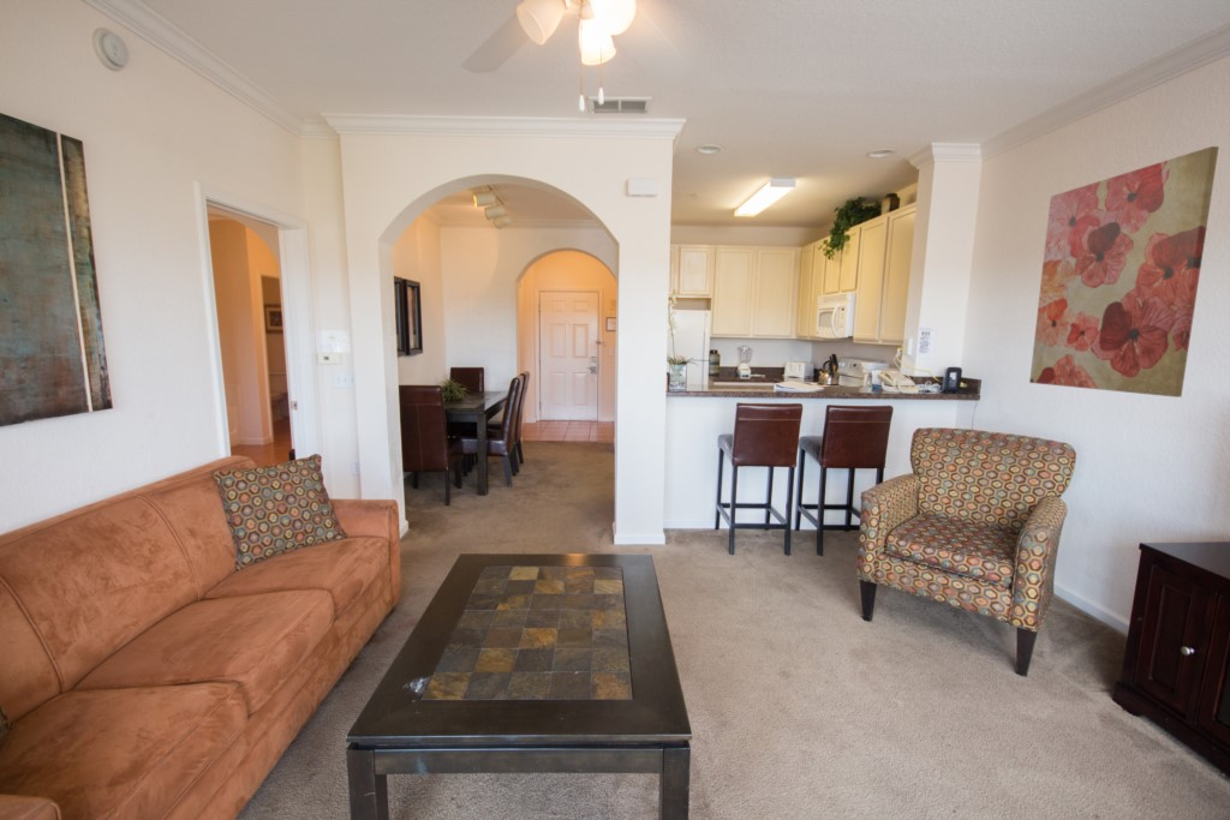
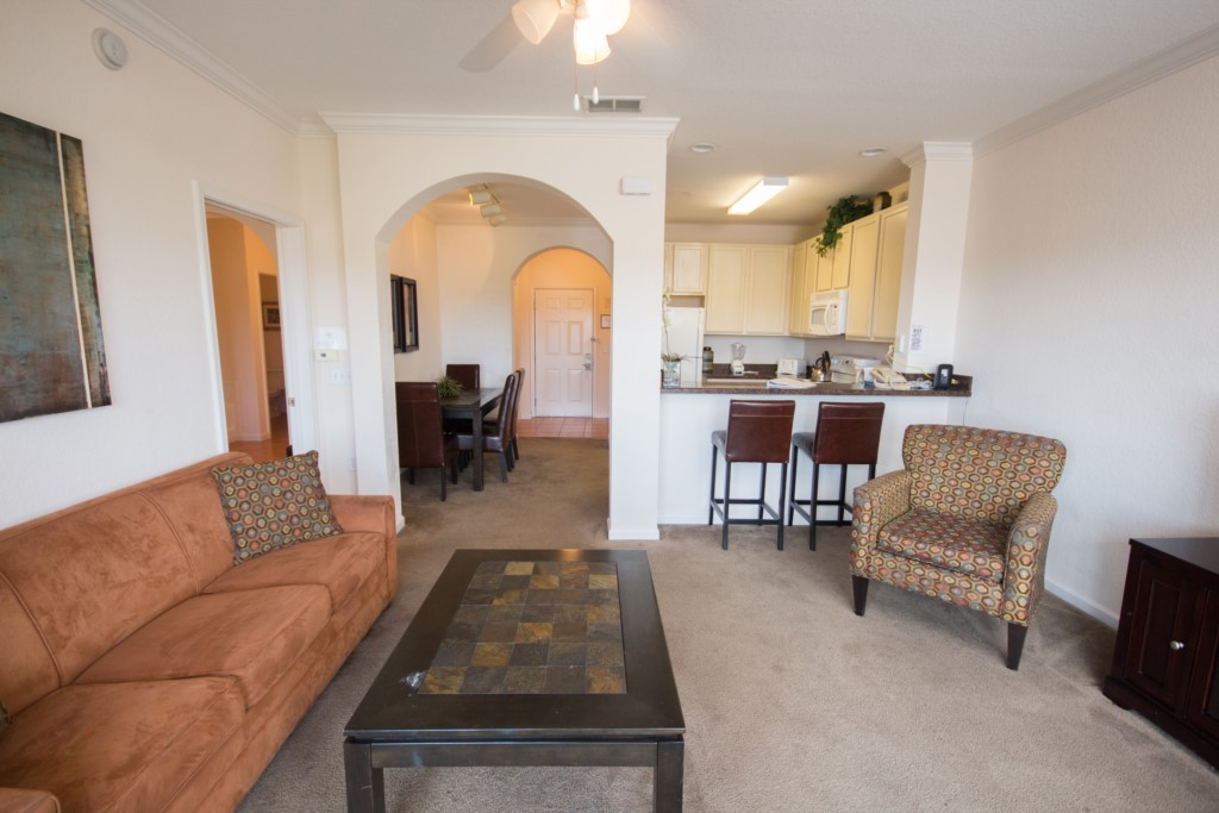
- wall art (1107, 285)
